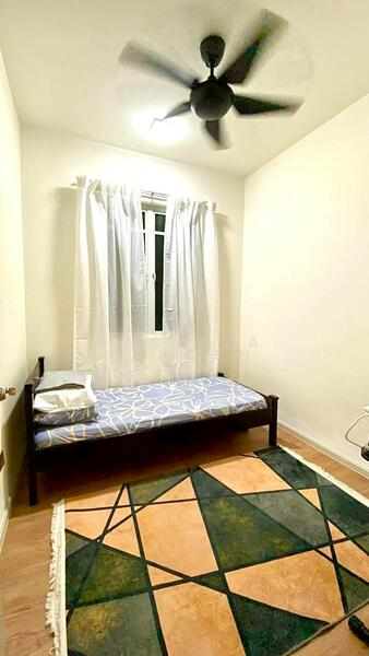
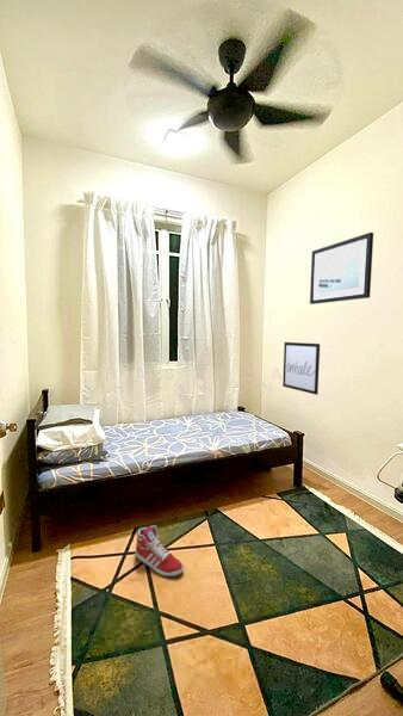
+ wall art (299, 366)
+ sneaker (157, 548)
+ wall art (337, 272)
